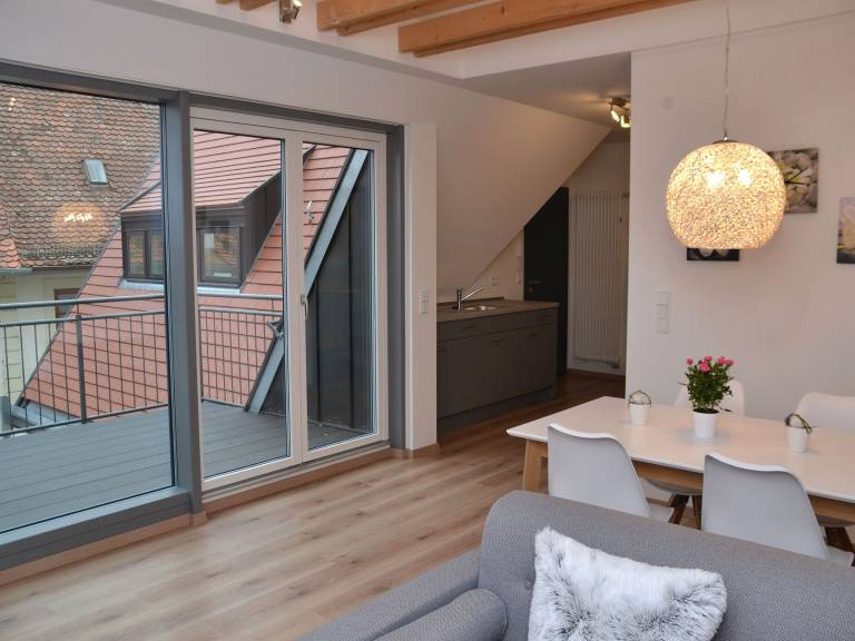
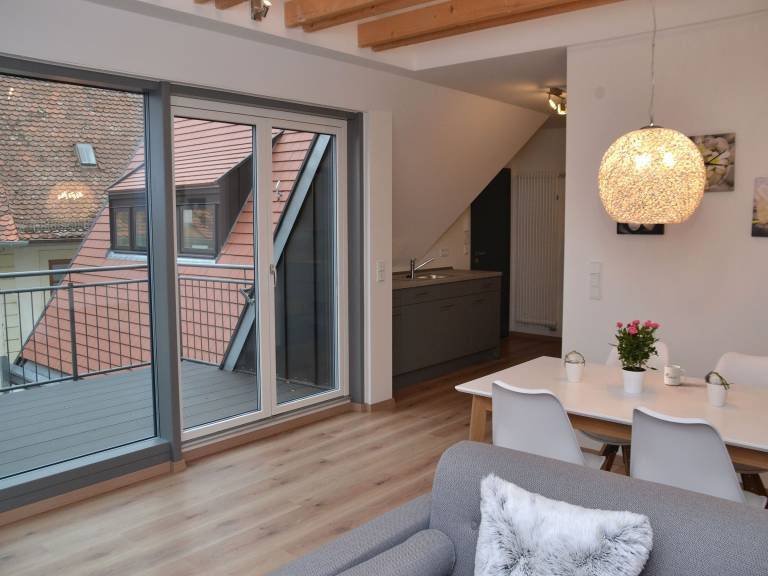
+ mug (675, 375)
